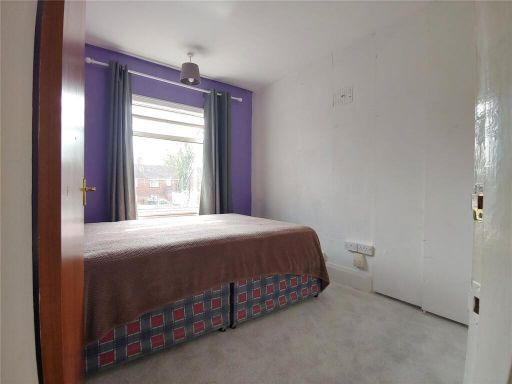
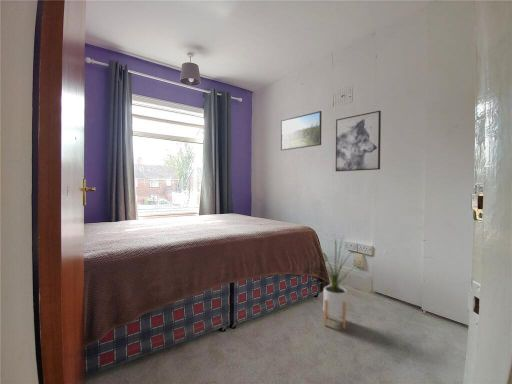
+ house plant (333, 279)
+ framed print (299, 132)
+ wall art (356, 143)
